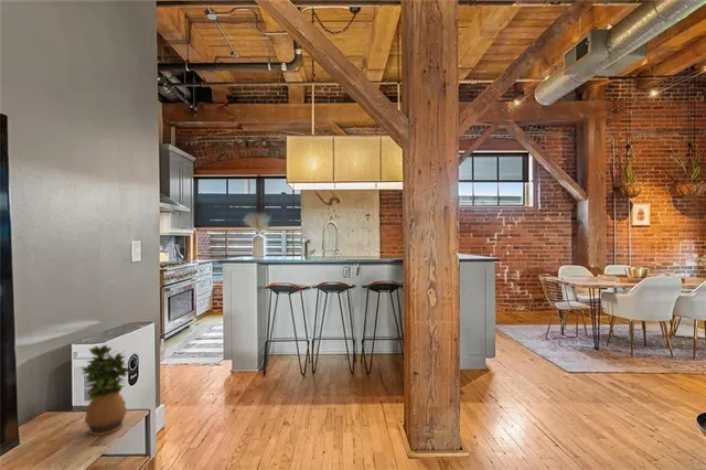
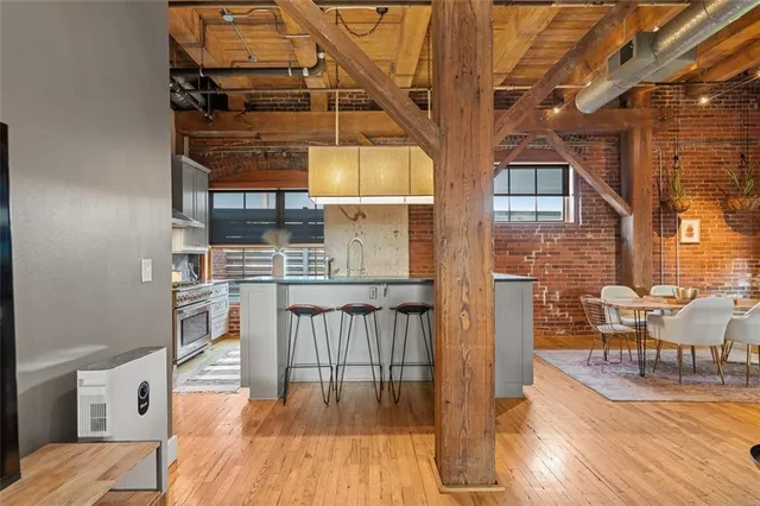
- potted plant (105, 387)
